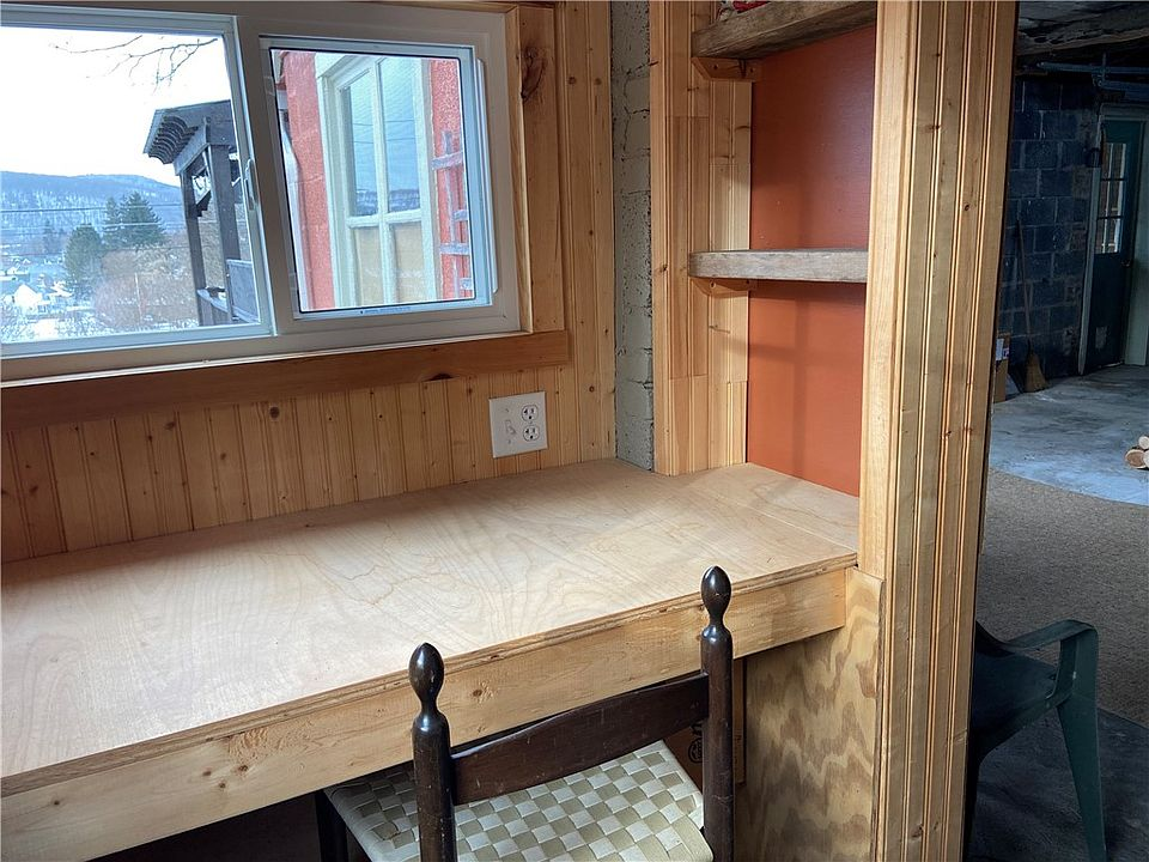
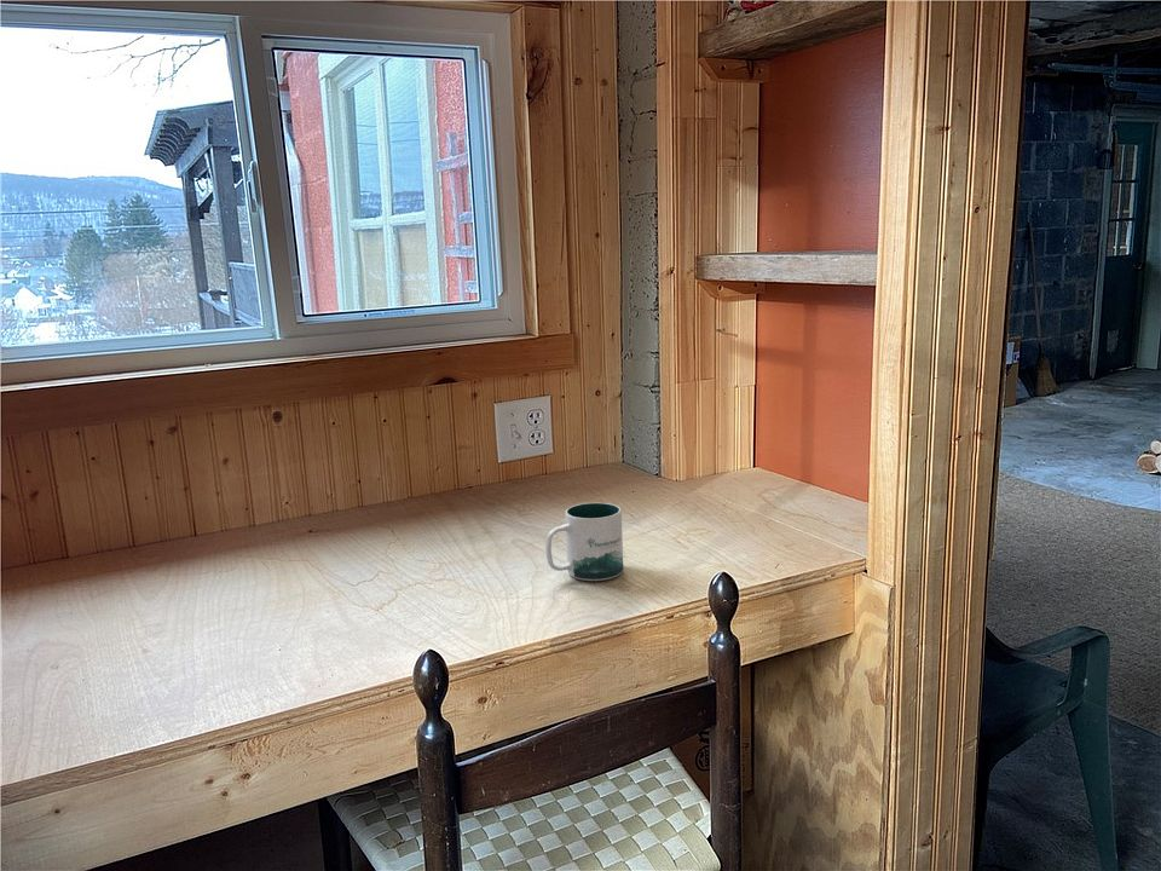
+ mug (583, 543)
